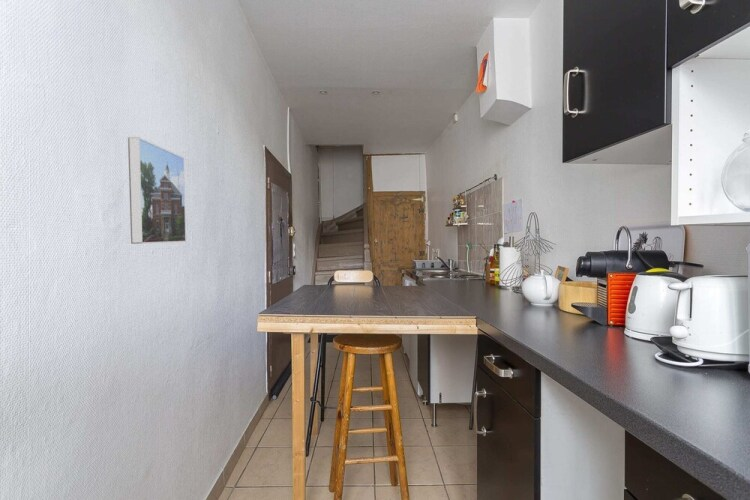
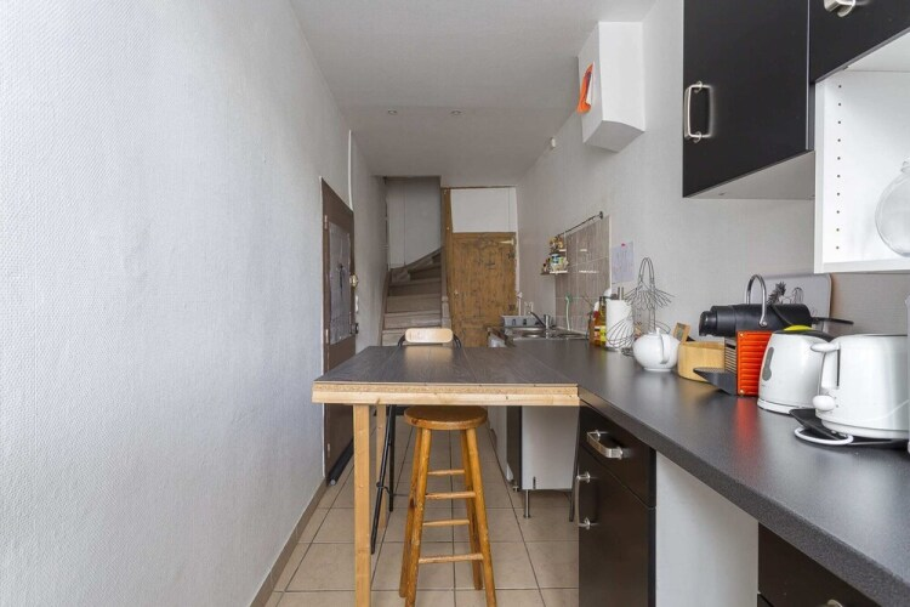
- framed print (160, 195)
